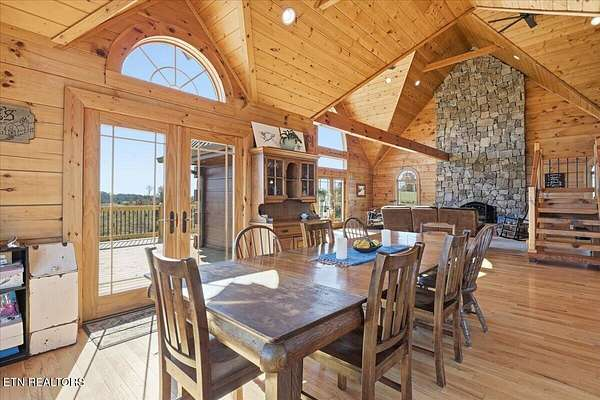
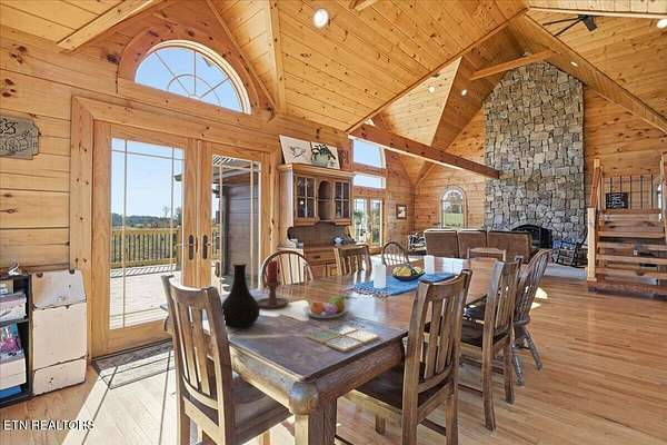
+ vase (239, 294)
+ drink coaster (342, 336)
+ fruit bowl (327, 304)
+ candle holder (272, 281)
